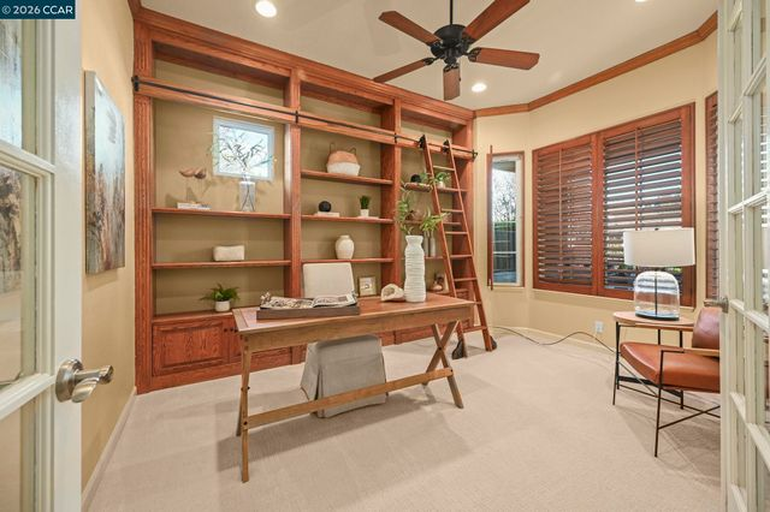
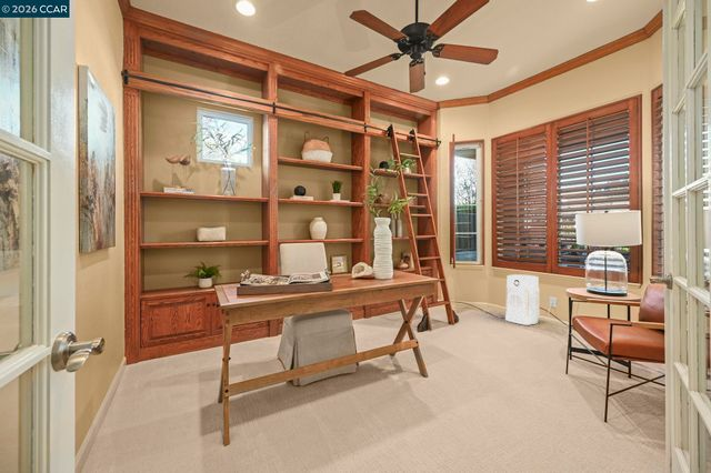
+ air purifier (522, 298)
